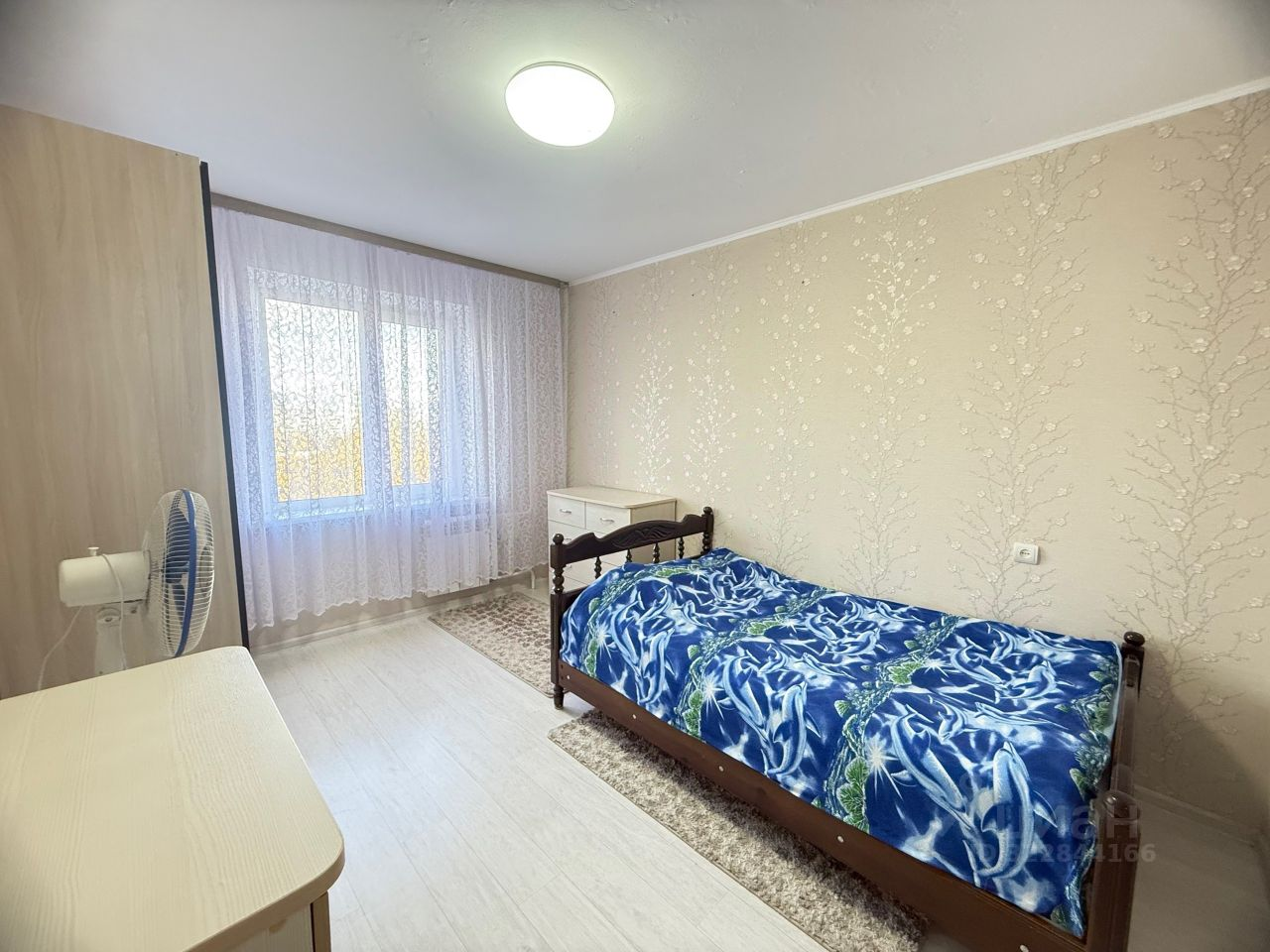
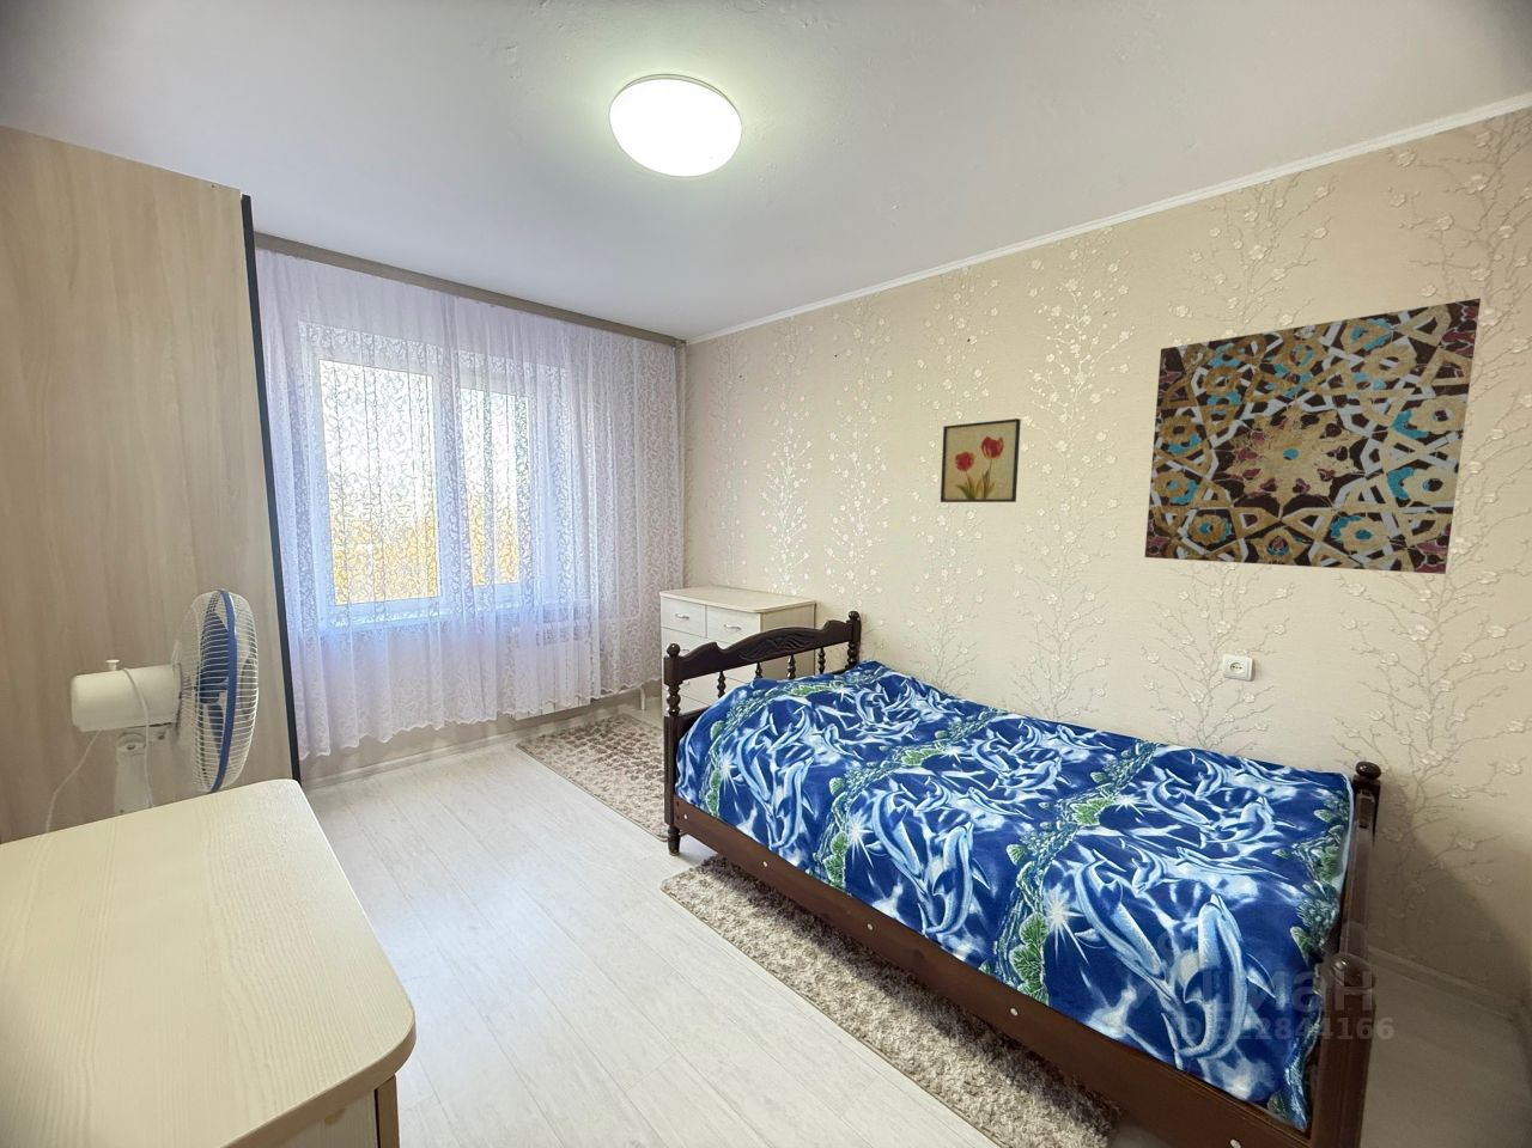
+ wall art (1287, 449)
+ wall art (980, 463)
